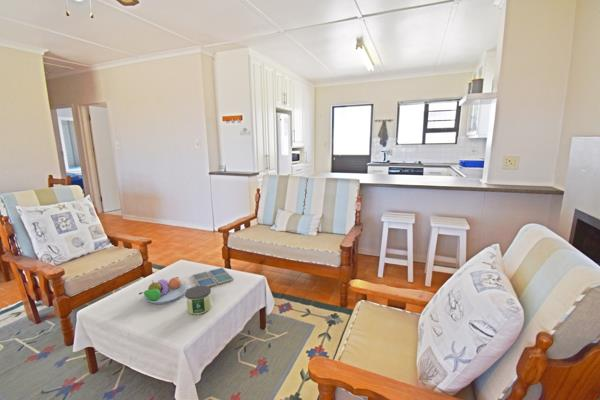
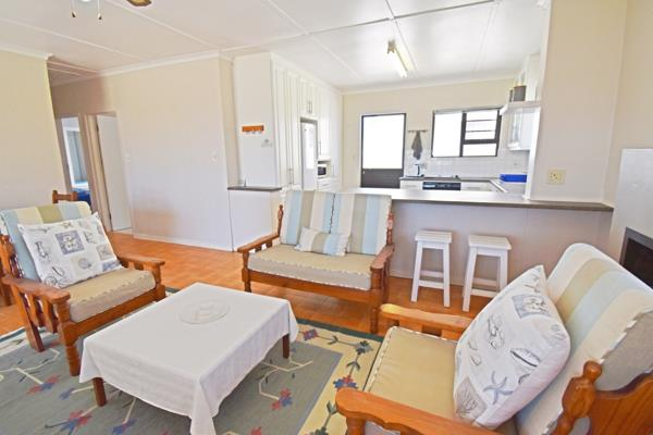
- candle (198, 300)
- fruit bowl (163, 288)
- drink coaster (212, 276)
